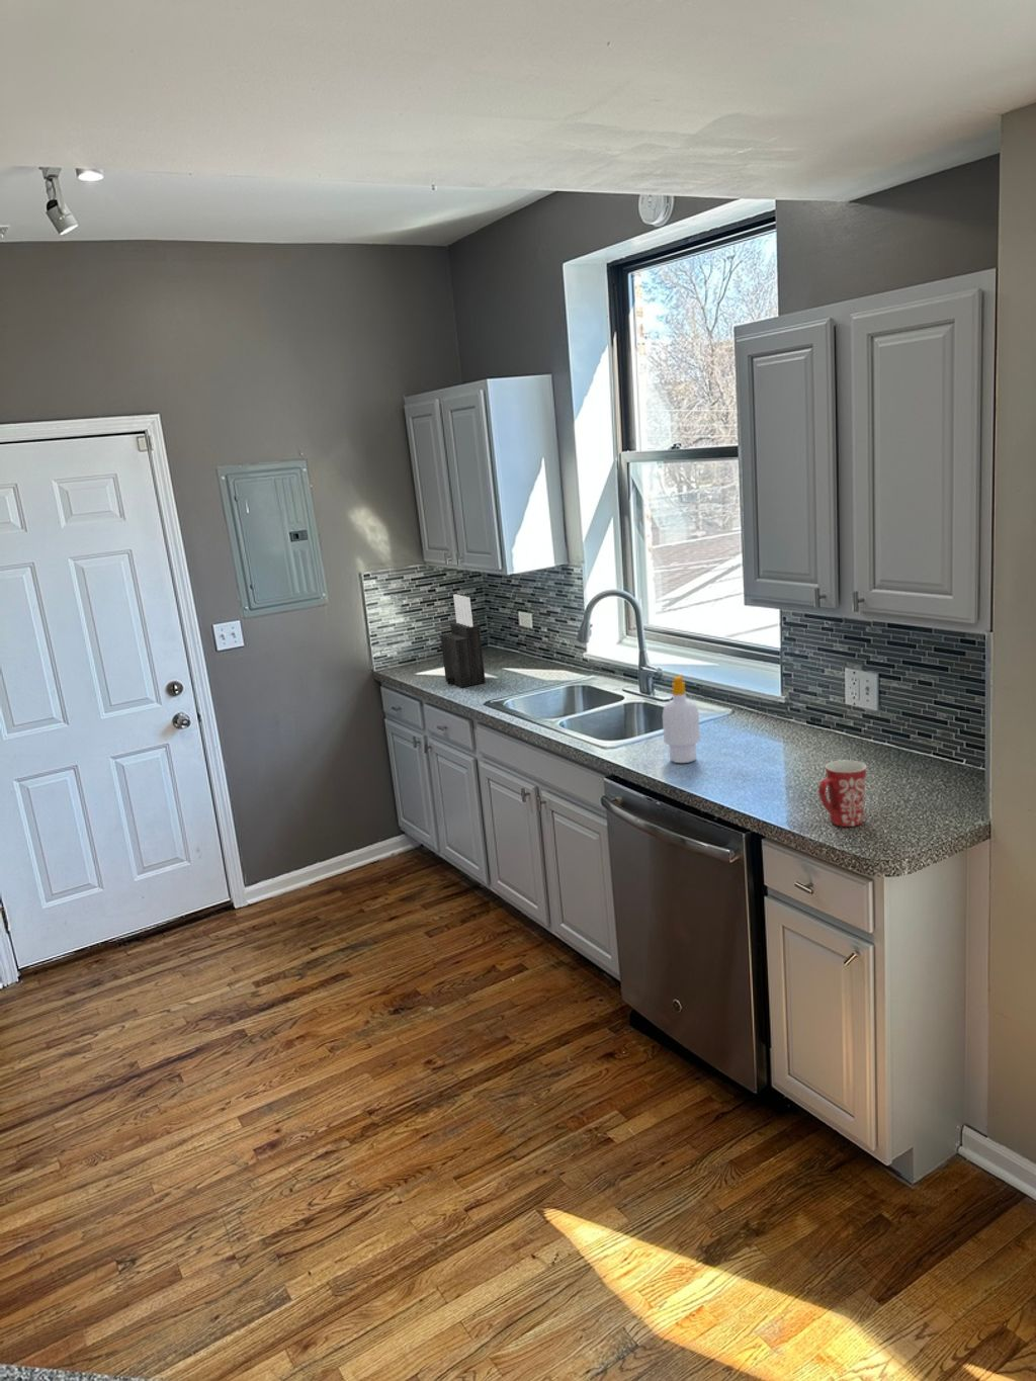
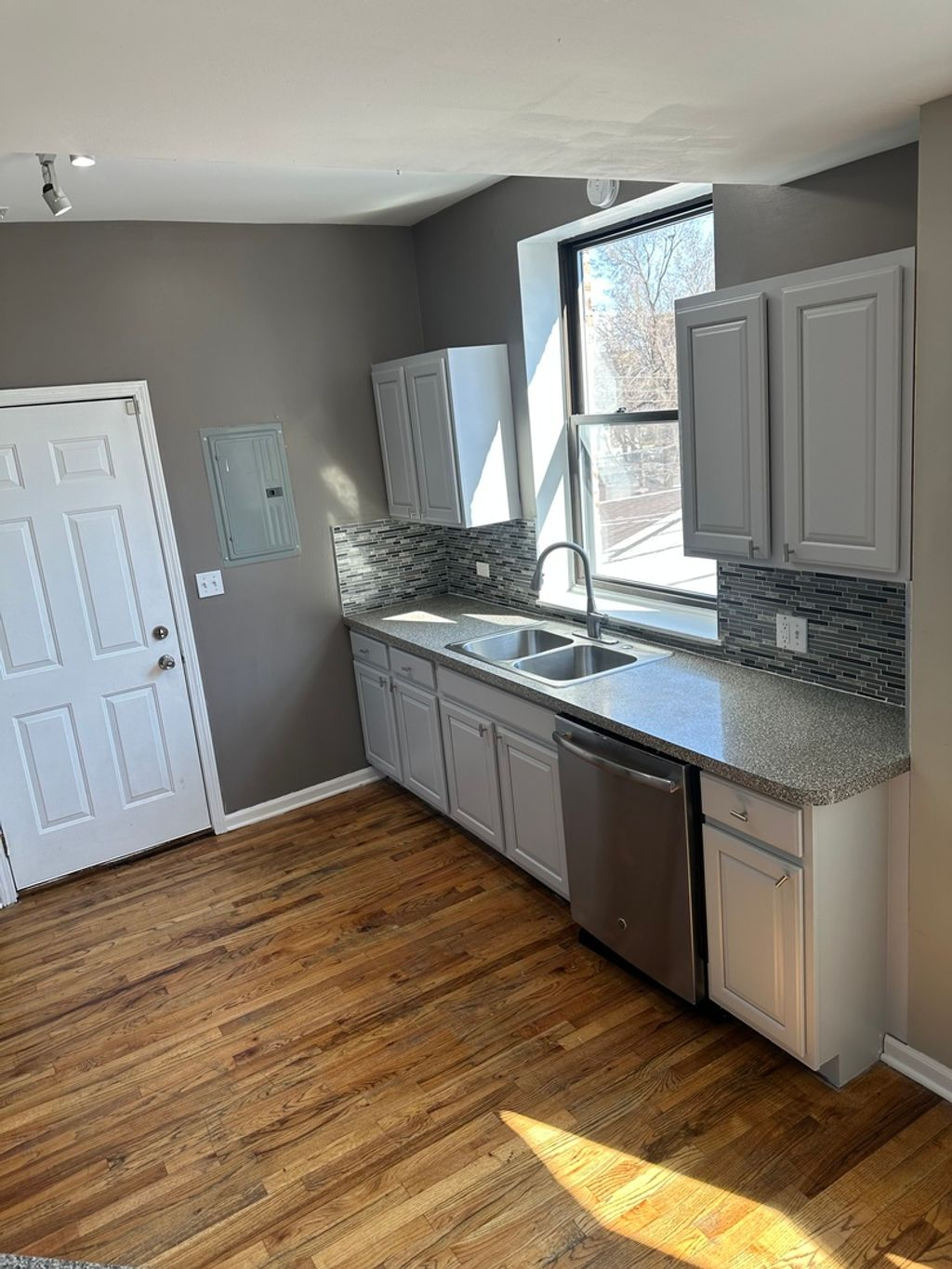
- mug (840, 796)
- soap bottle (680, 718)
- knife block (457, 640)
